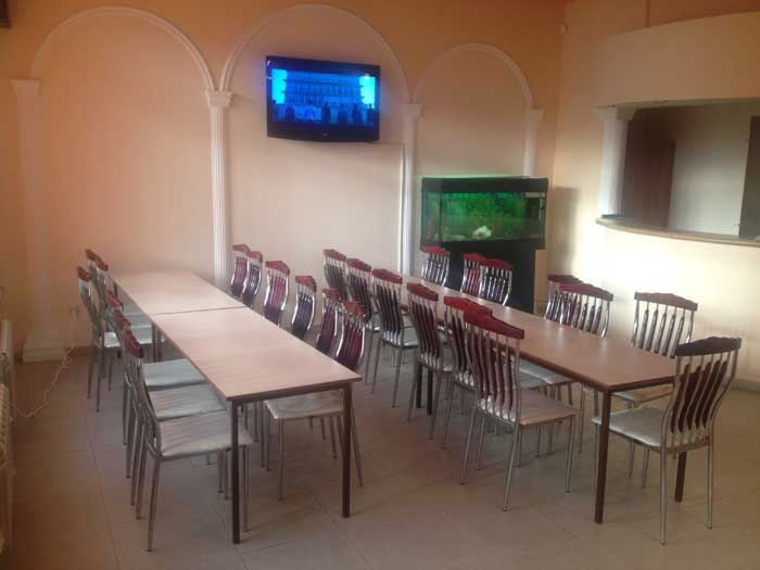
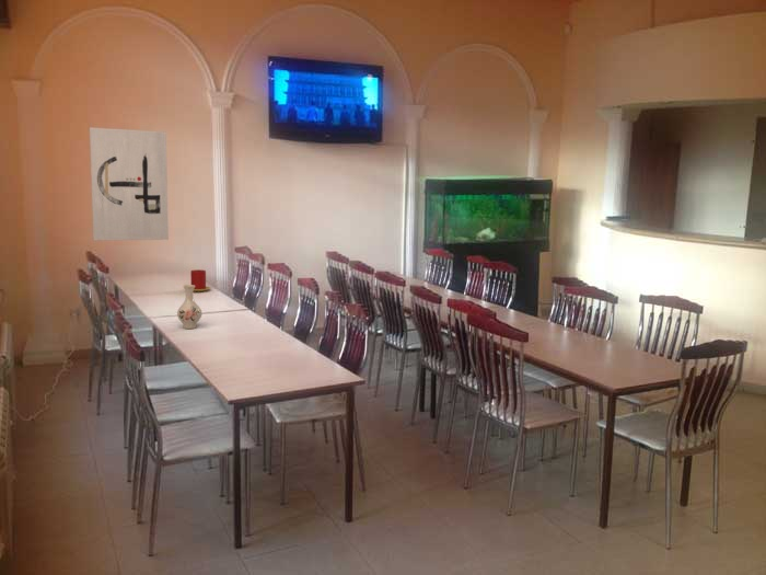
+ wall art (129, 185)
+ candle (198, 280)
+ vase (189, 307)
